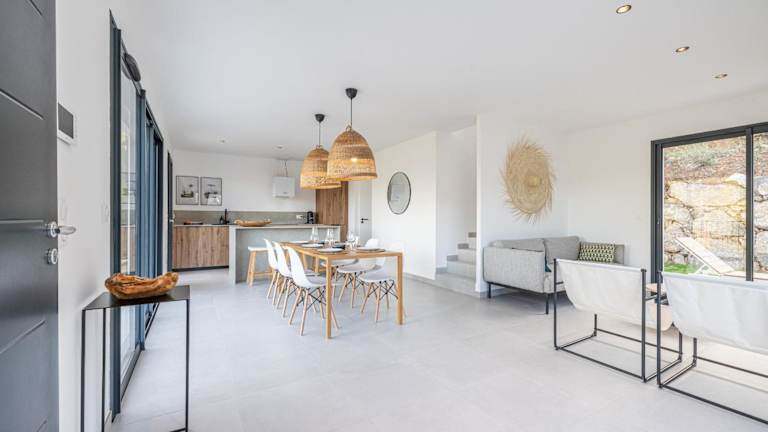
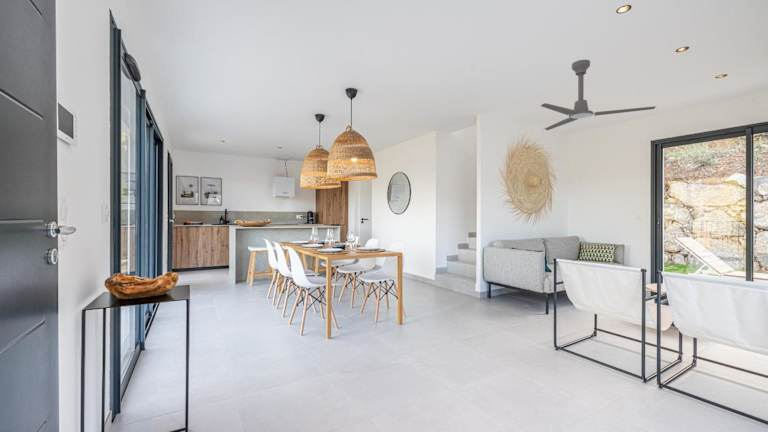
+ ceiling fan (583, 87)
